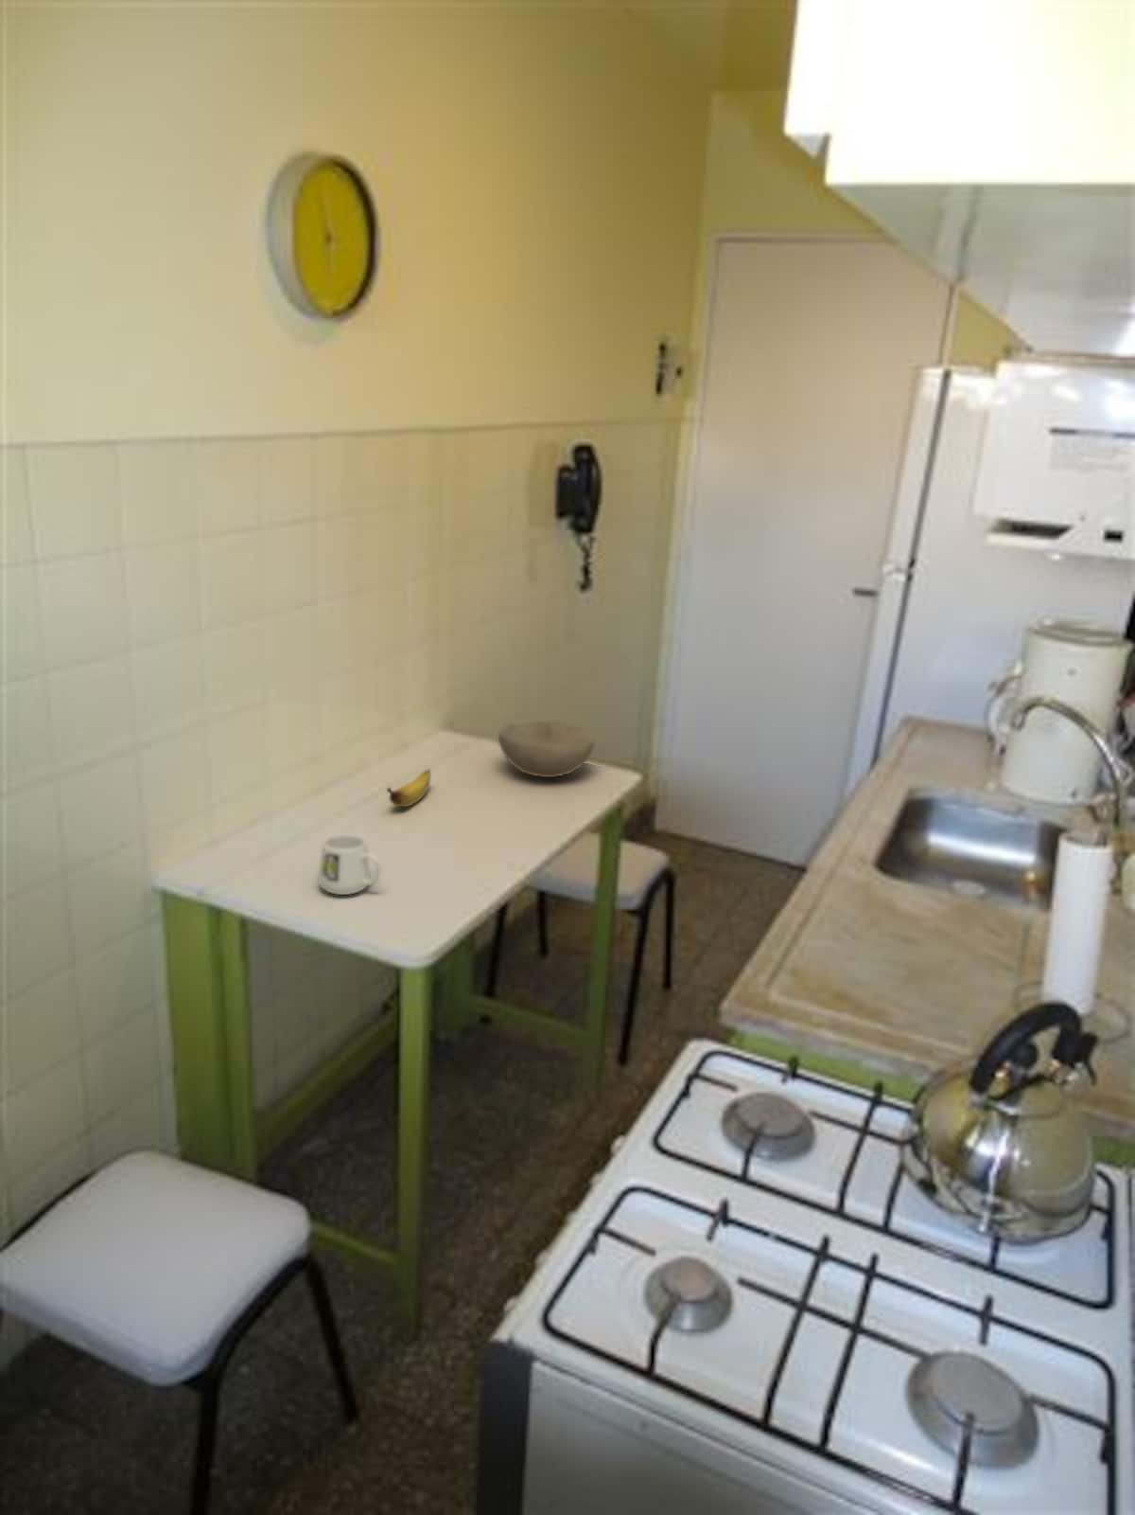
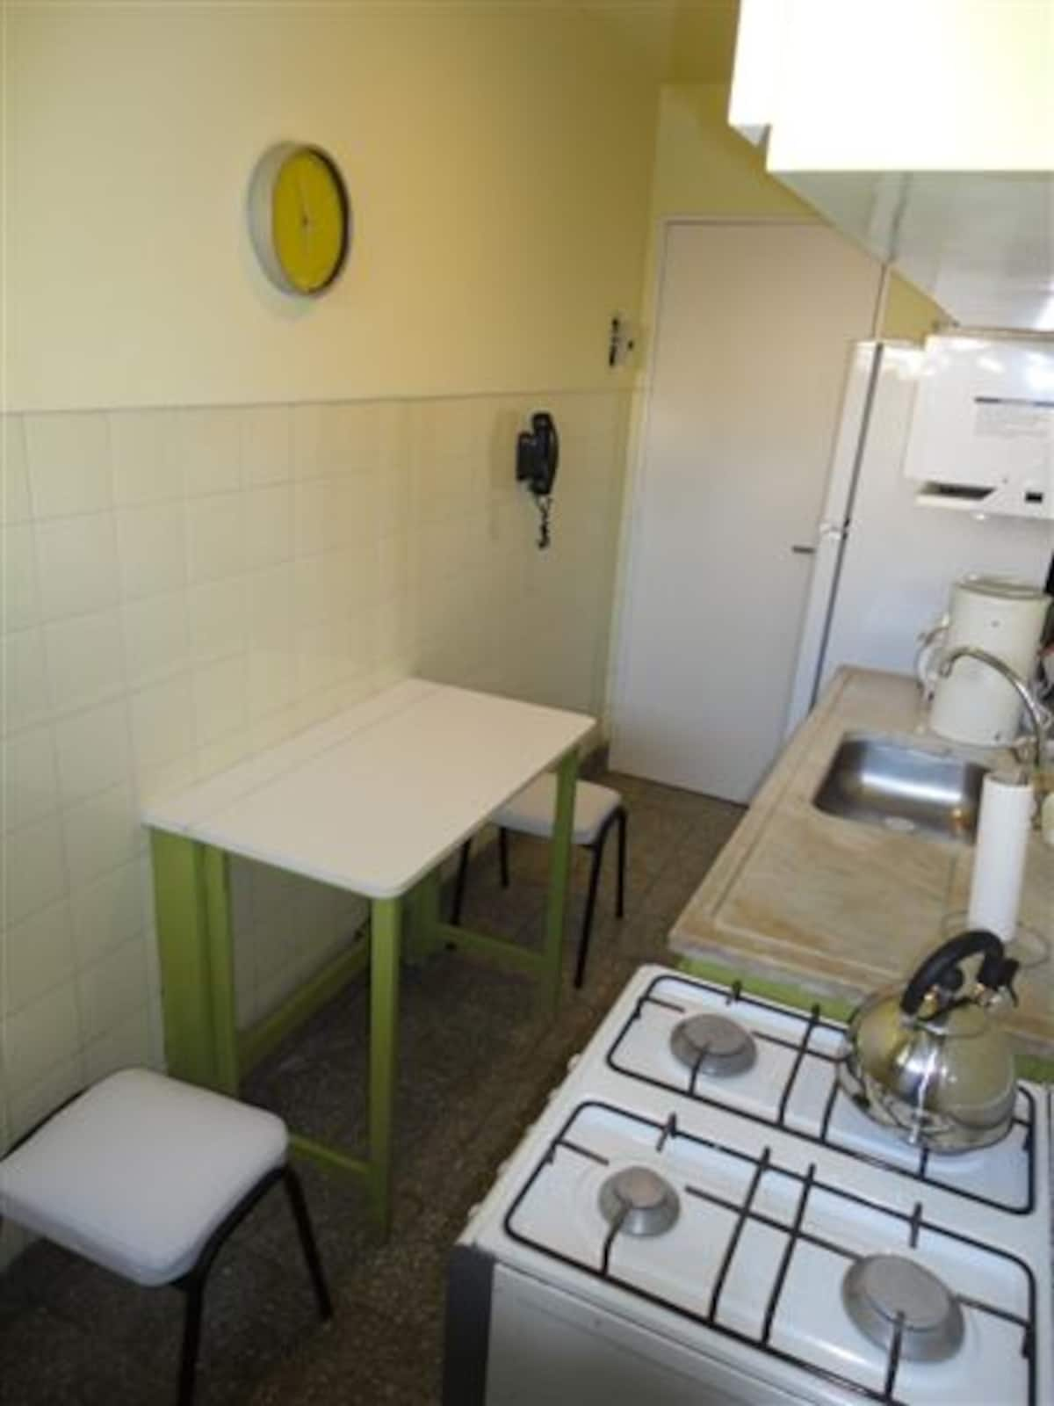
- mug (351, 866)
- bowl (545, 753)
- banana (409, 789)
